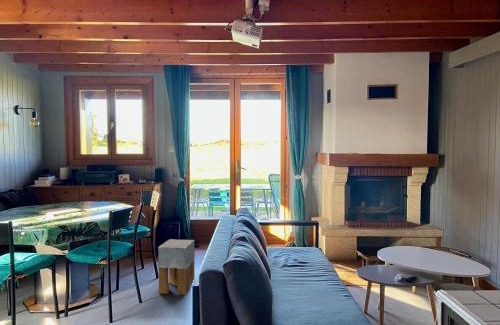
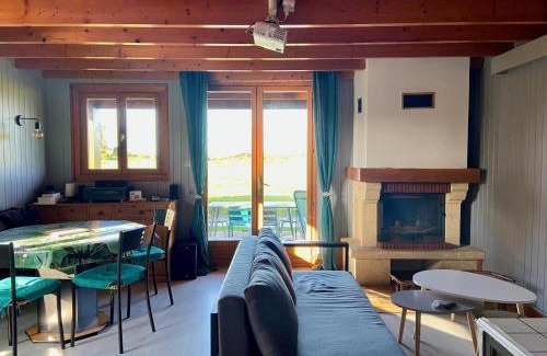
- stool (177, 265)
